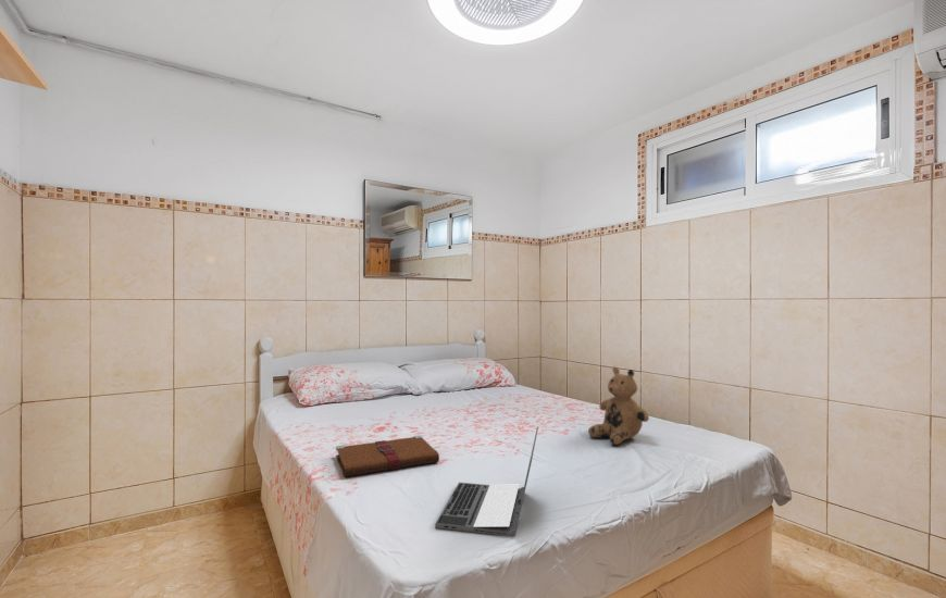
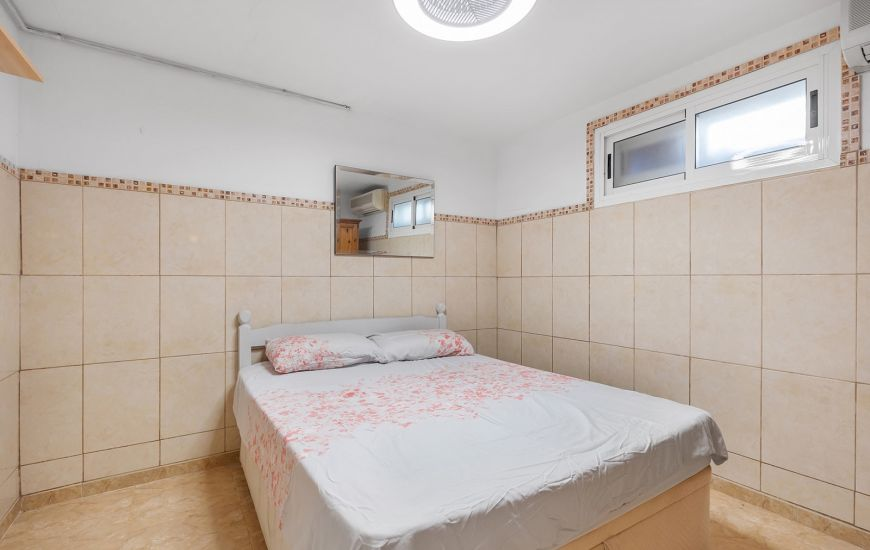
- book (390, 452)
- teddy bear (615, 403)
- laptop (490, 485)
